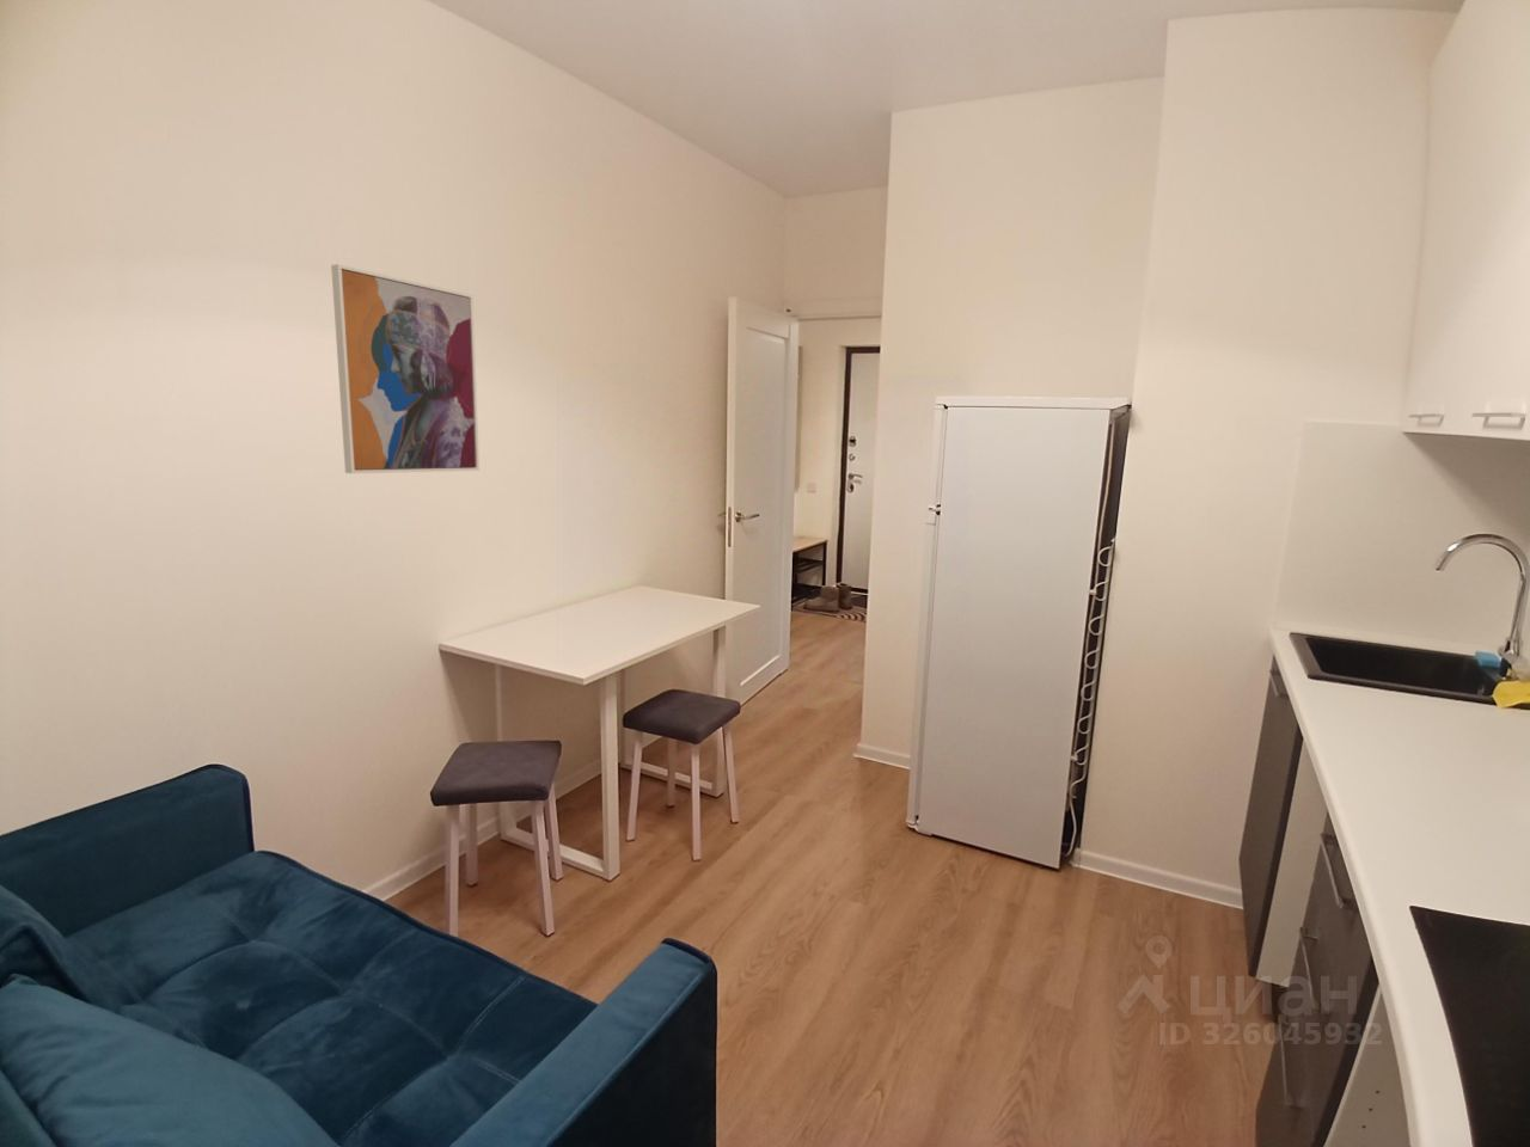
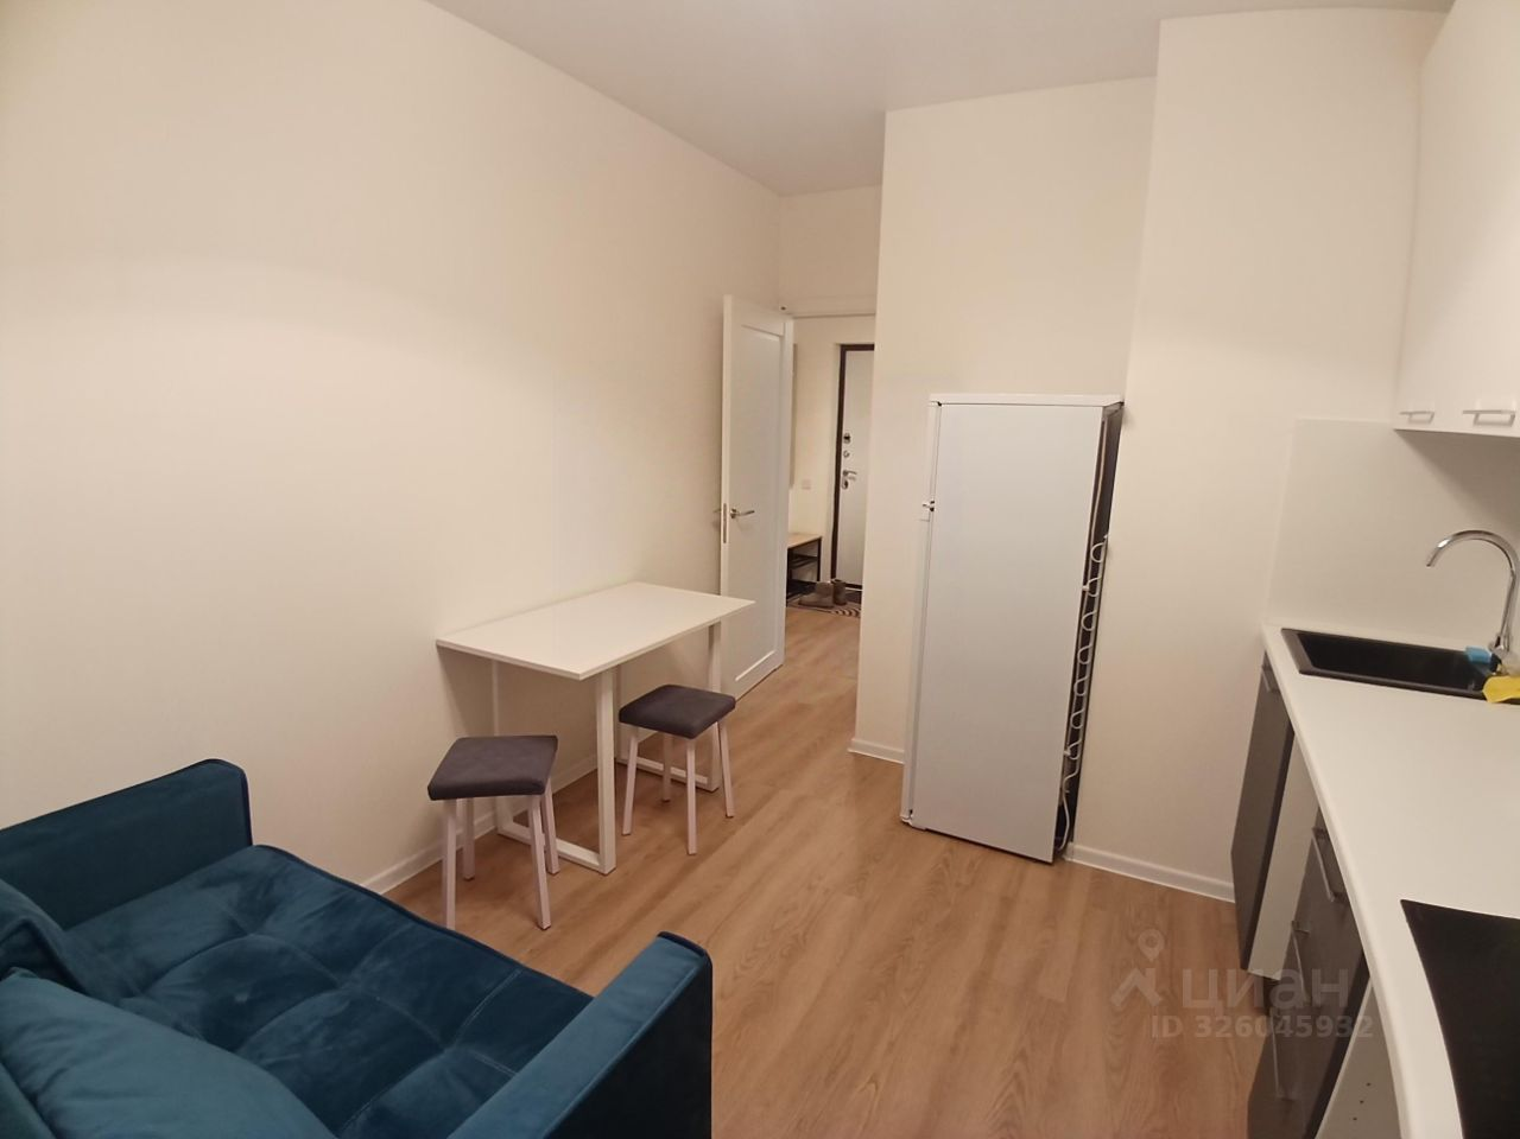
- wall art (412, 377)
